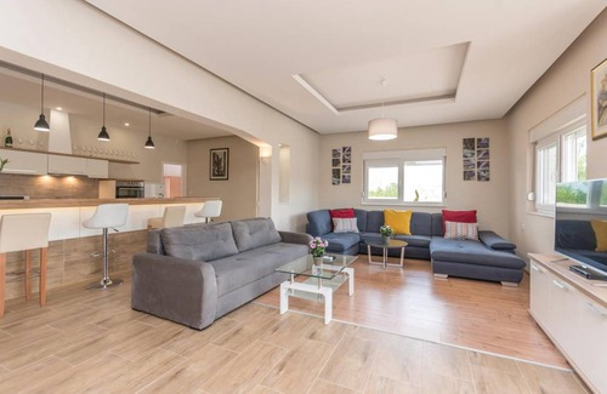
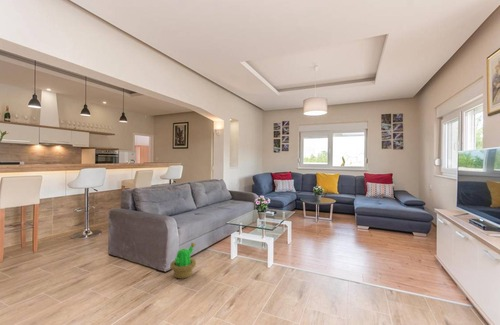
+ decorative plant (185, 259)
